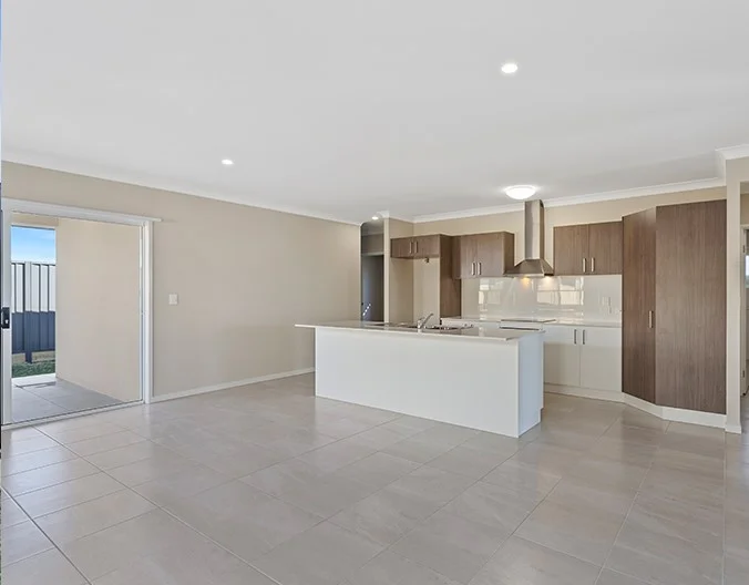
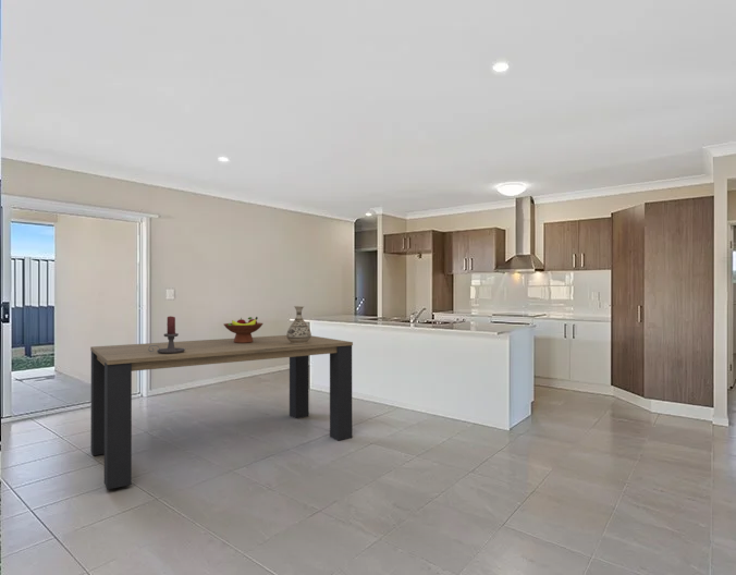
+ dining table (220, 363)
+ vase (298, 325)
+ fruit bowl (243, 329)
+ candle holder (167, 333)
